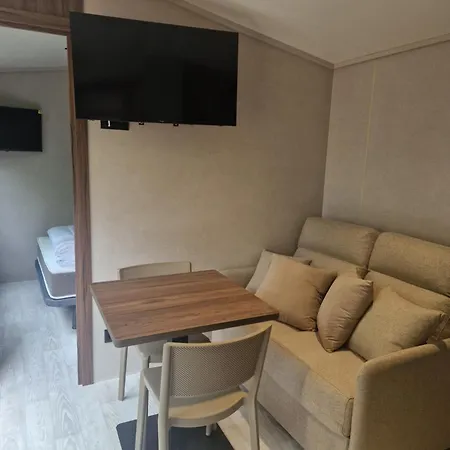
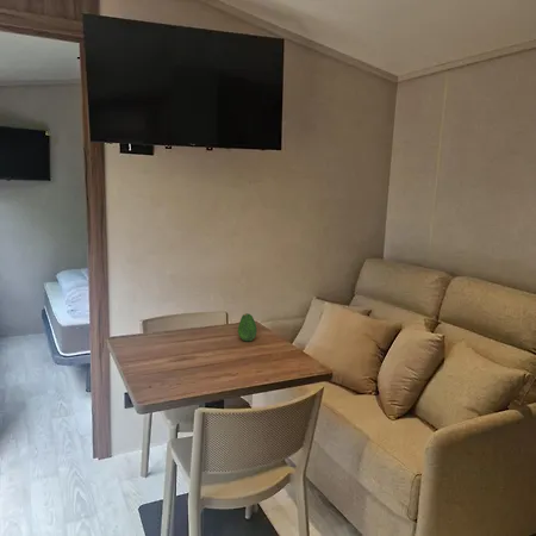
+ fruit (247, 326)
